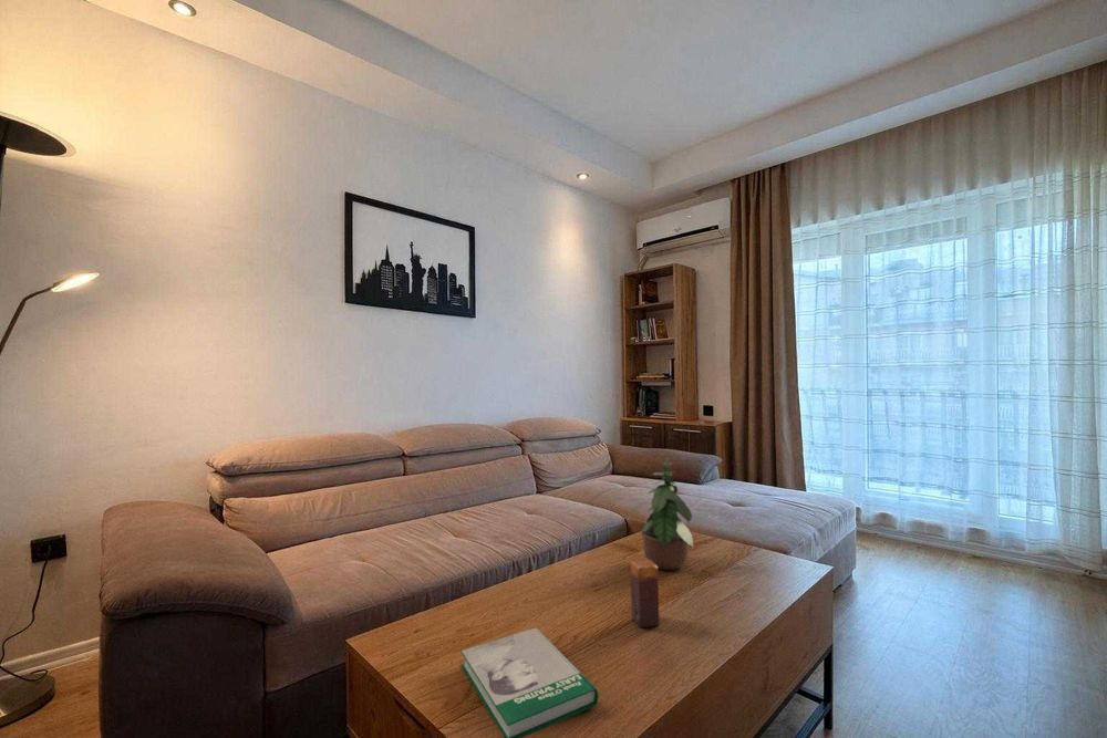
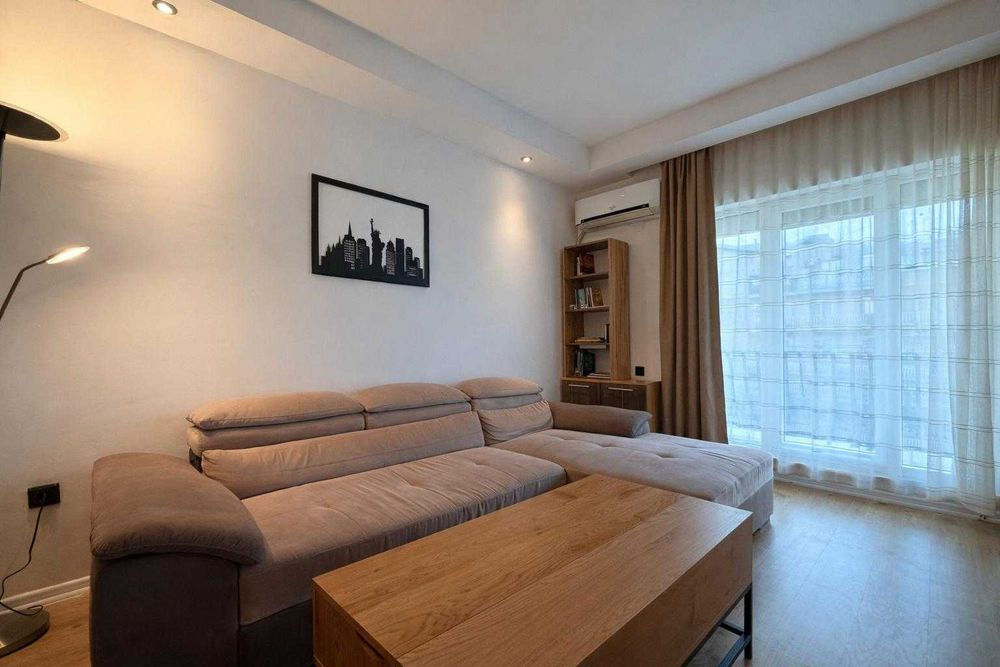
- candle (644, 592)
- potted plant (668, 510)
- book (525, 675)
